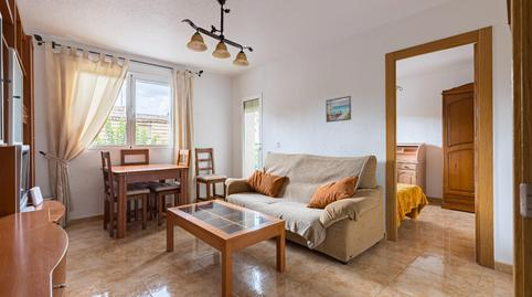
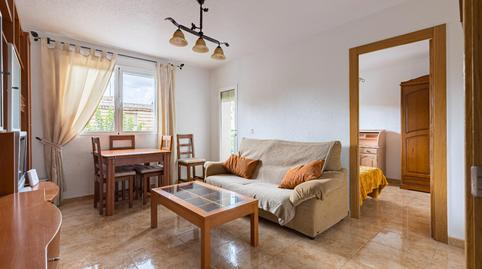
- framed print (338, 109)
